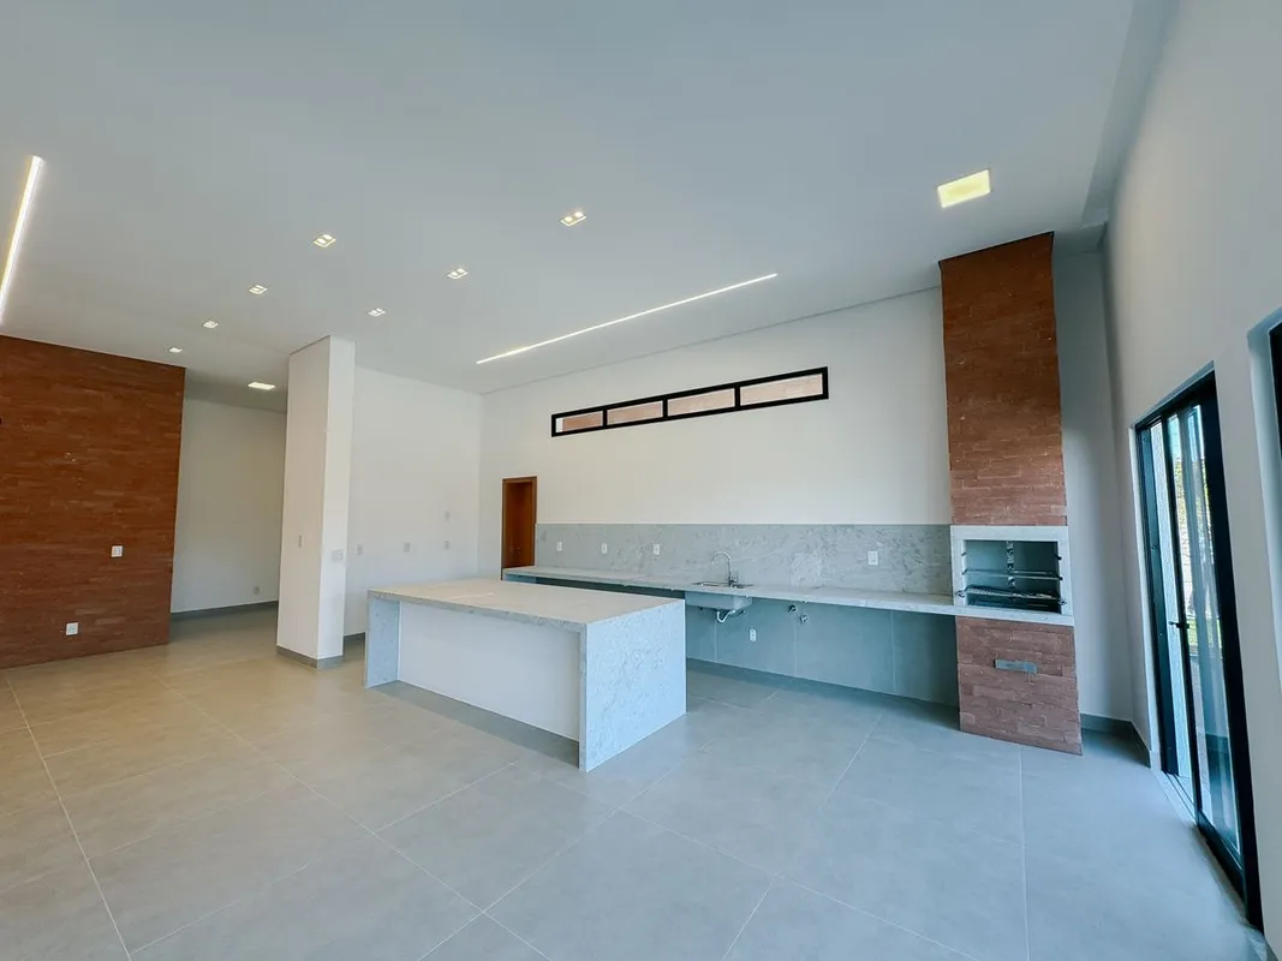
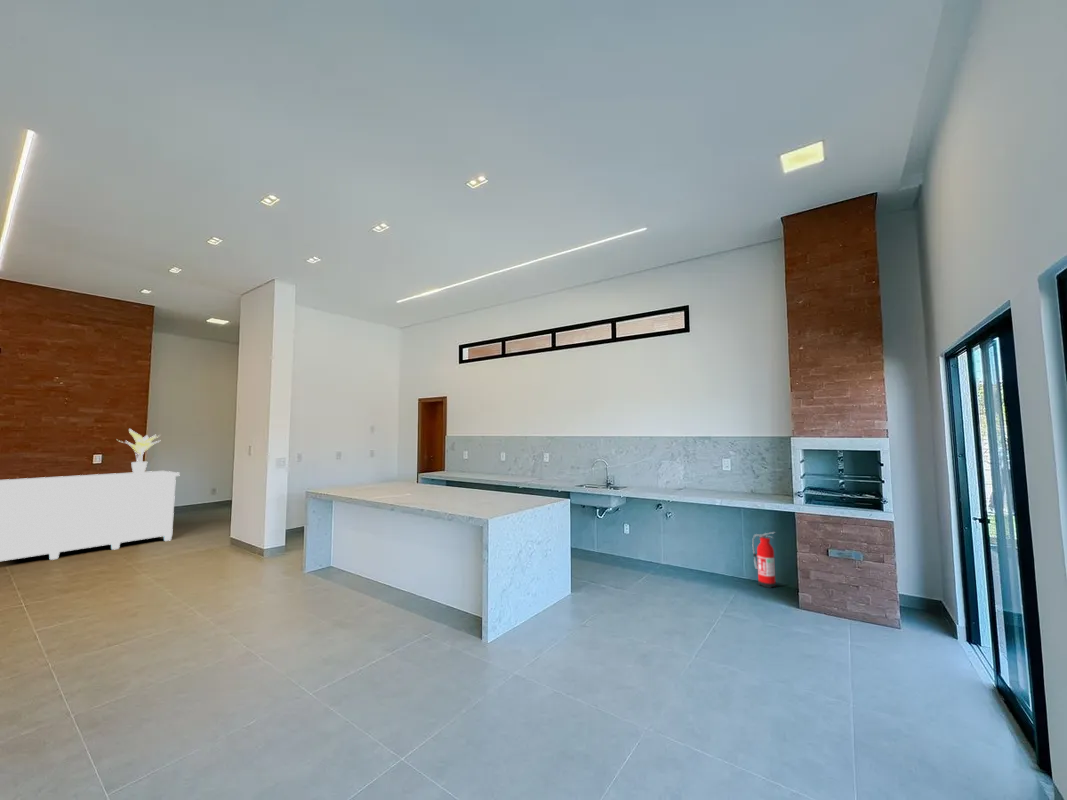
+ fire extinguisher (764, 557)
+ sideboard (83, 513)
+ potted plant (143, 450)
